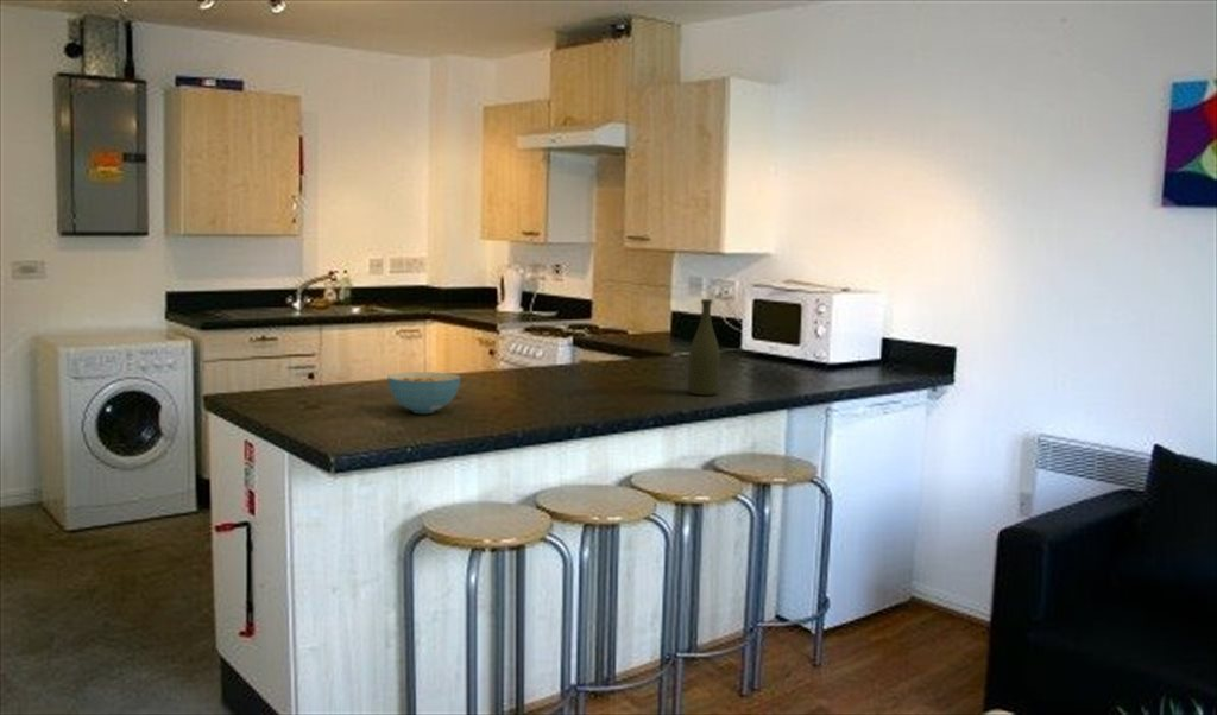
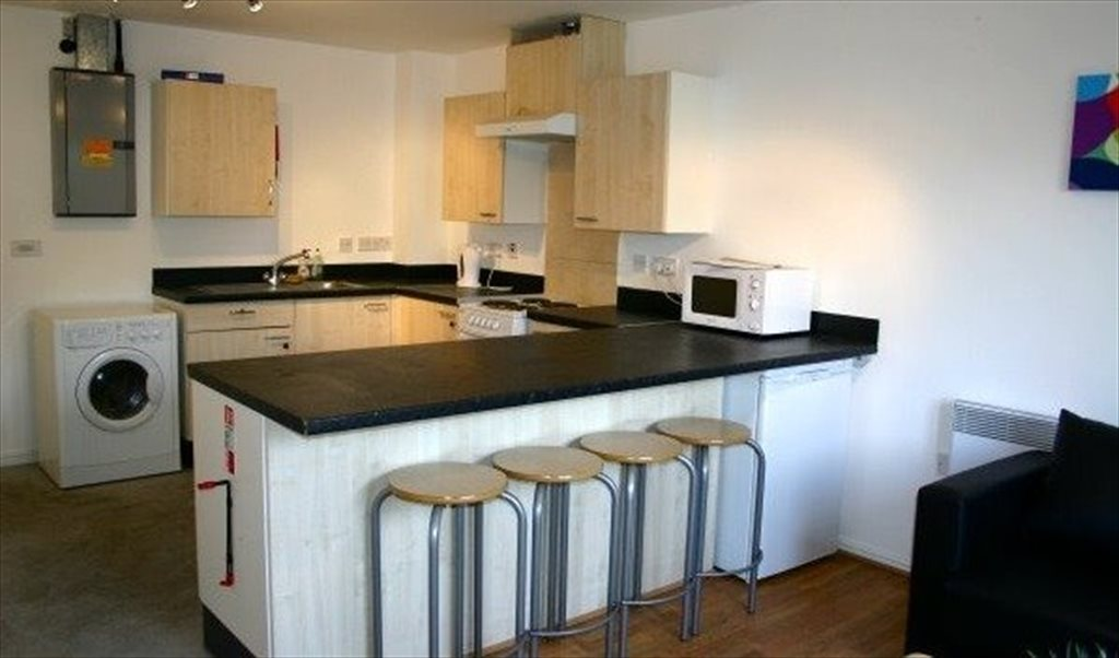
- bottle (705, 346)
- cereal bowl (423, 393)
